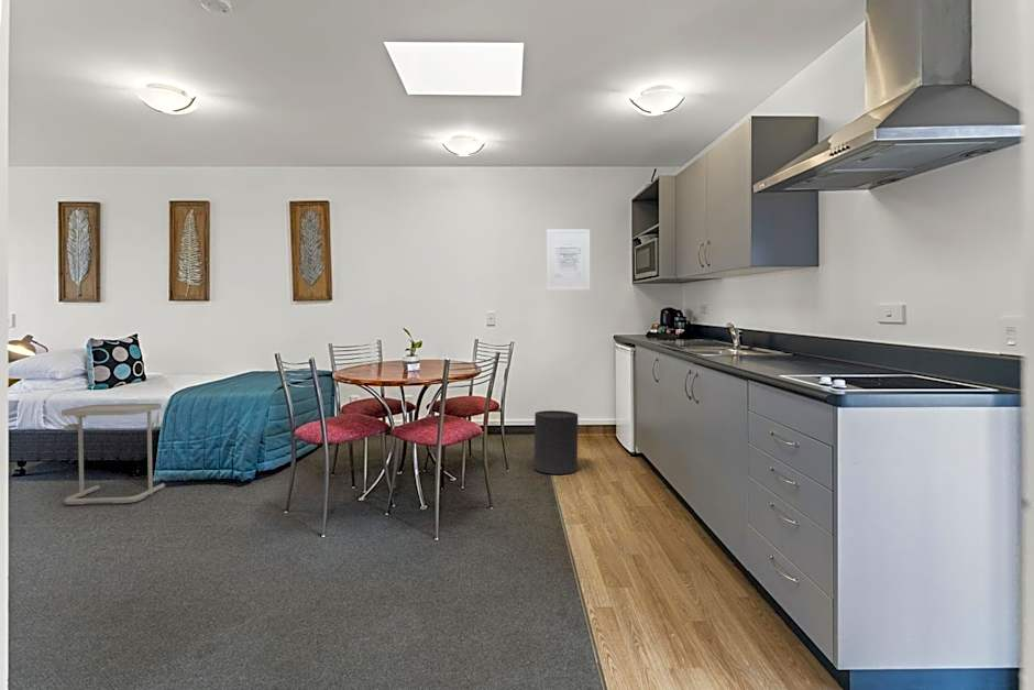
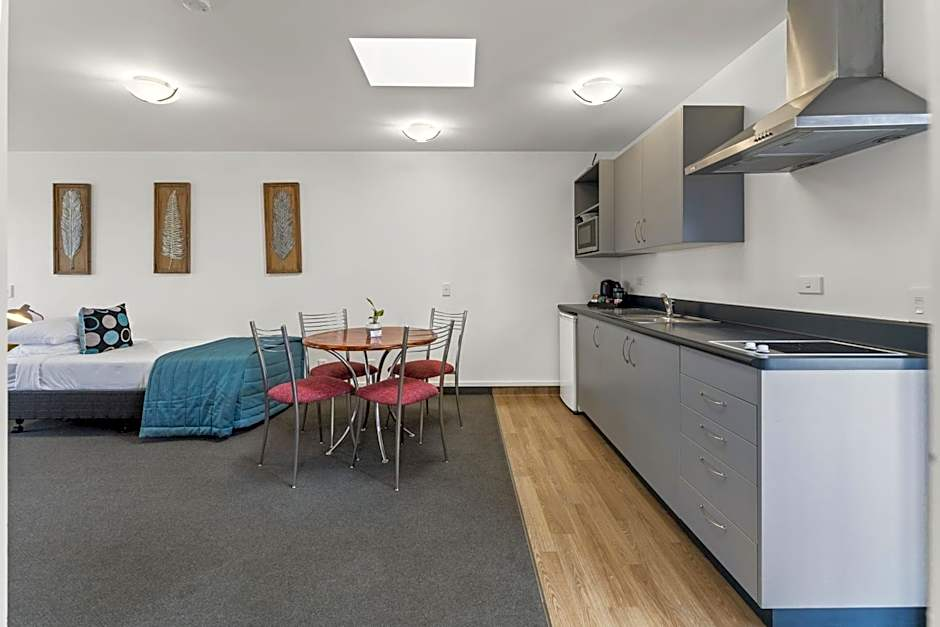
- trash can (556, 440)
- wall art (568, 260)
- side table (82, 451)
